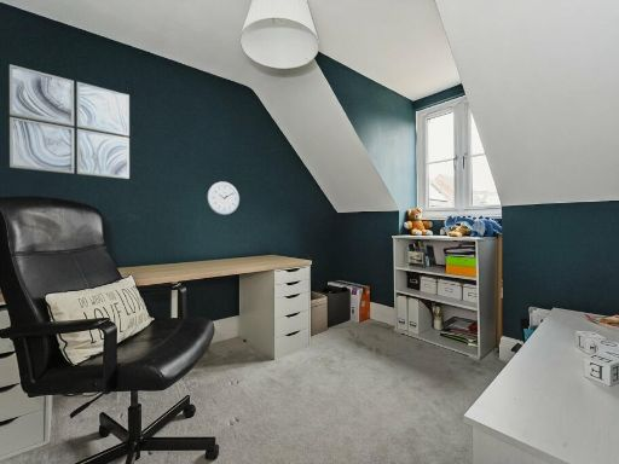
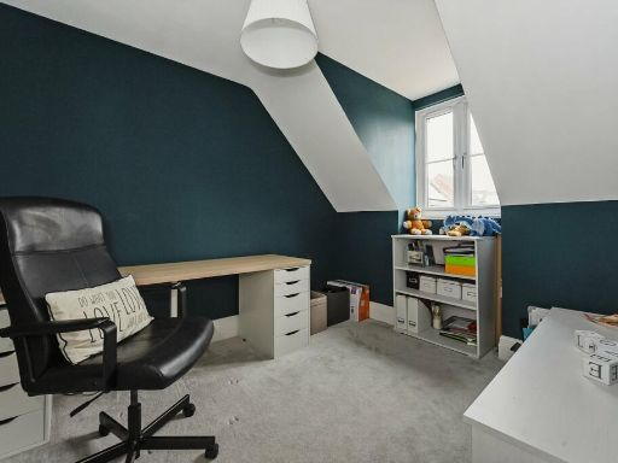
- wall clock (224, 198)
- wall art (73, 128)
